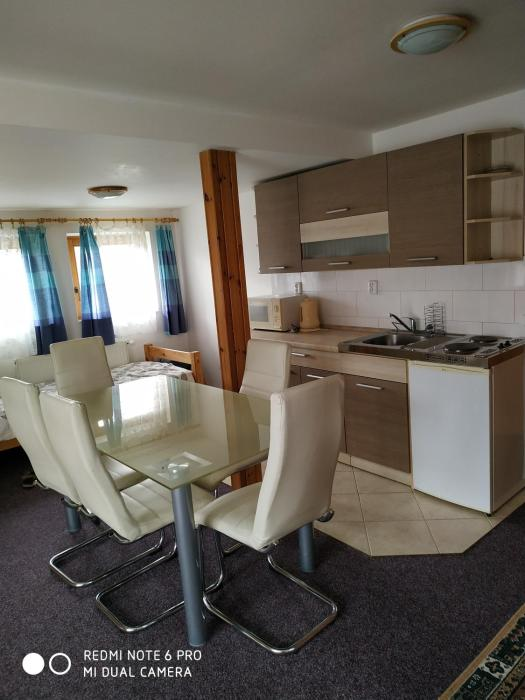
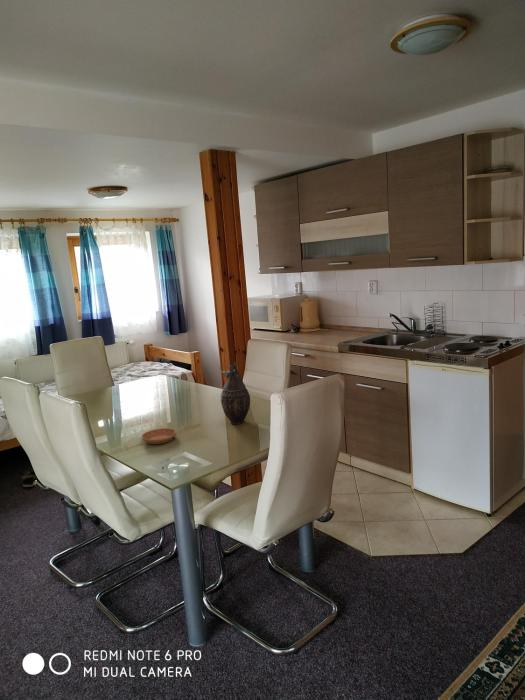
+ decorative vase (234, 392)
+ saucer (159, 436)
